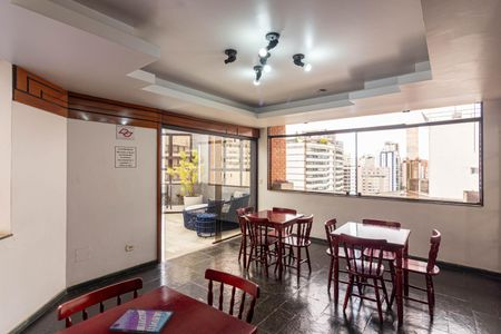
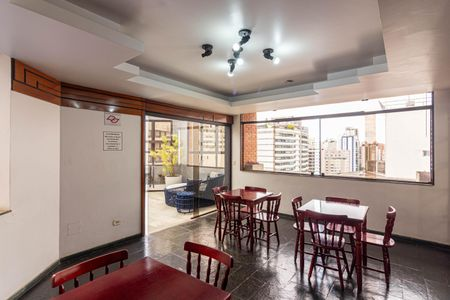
- video game case (143, 320)
